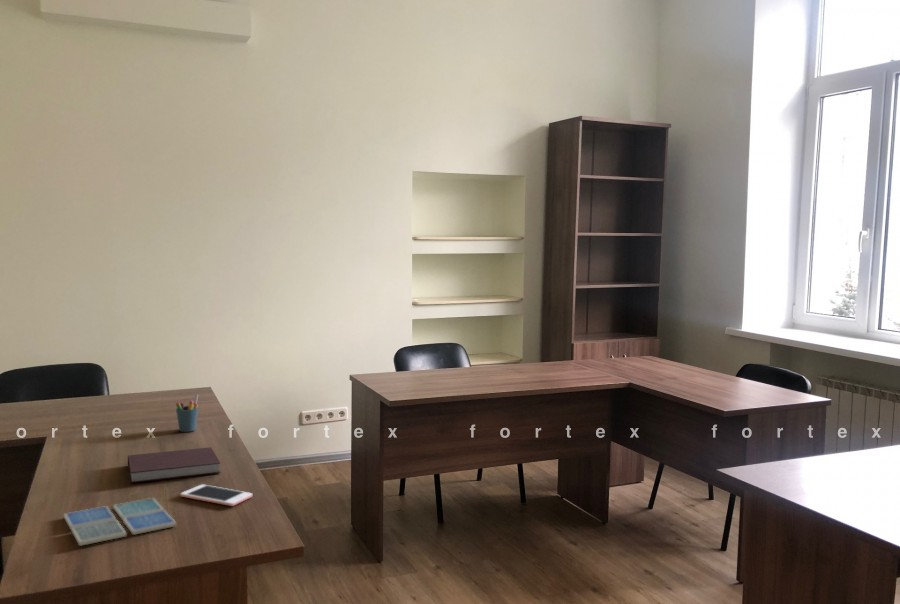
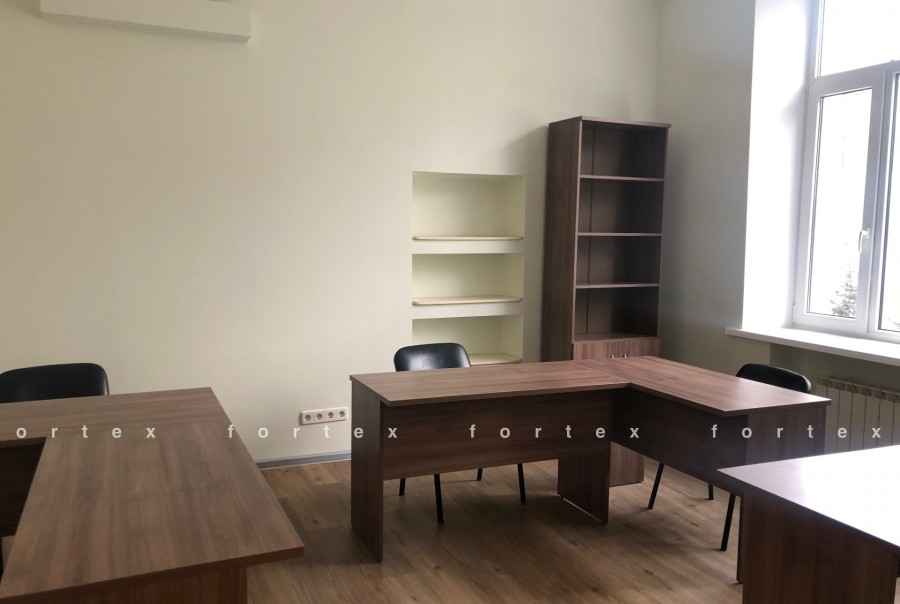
- drink coaster (121, 518)
- notebook (173, 463)
- cell phone (216, 494)
- pen holder (187, 413)
